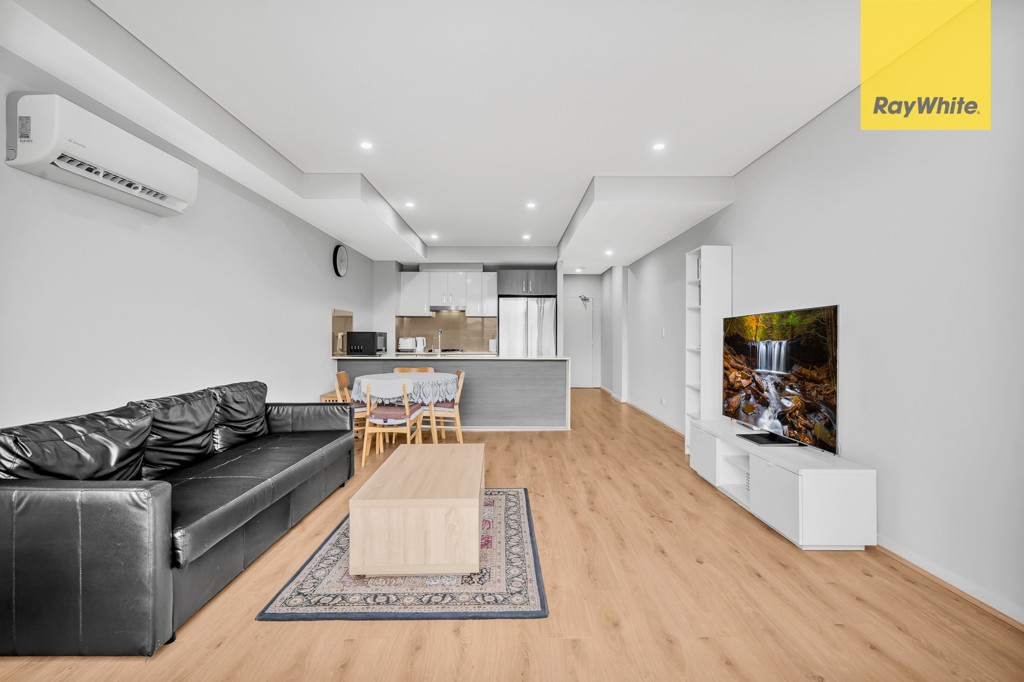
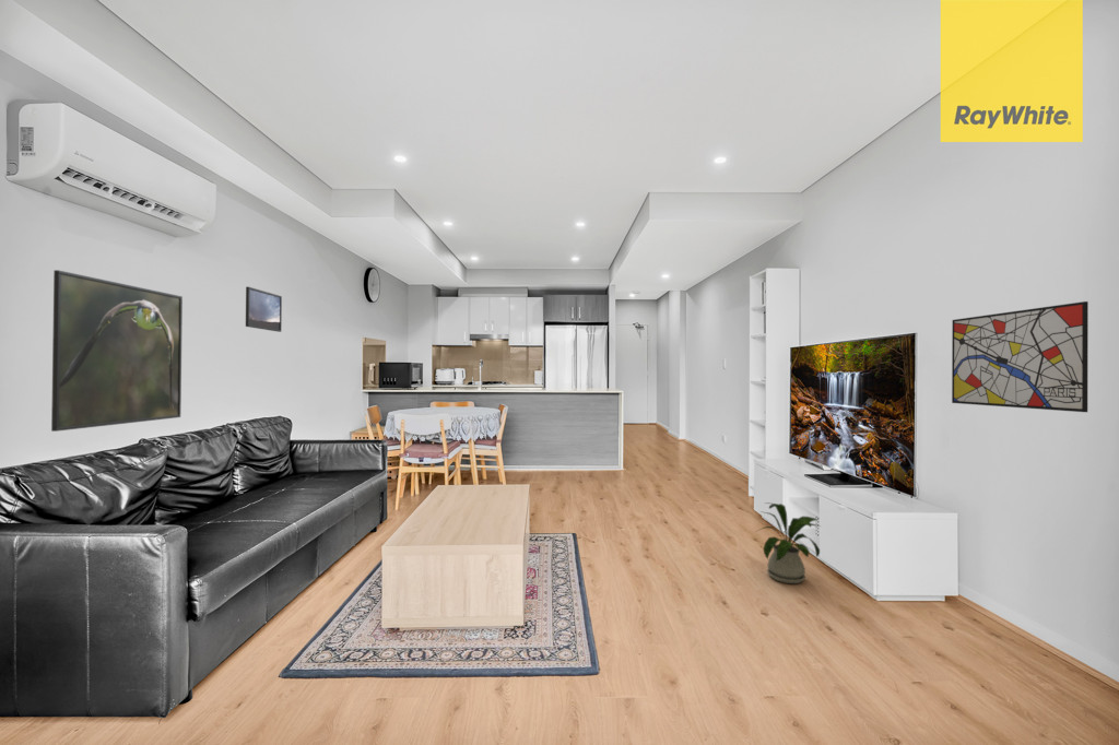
+ wall art (1010, 359)
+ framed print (264, 310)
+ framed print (126, 354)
+ house plant (794, 539)
